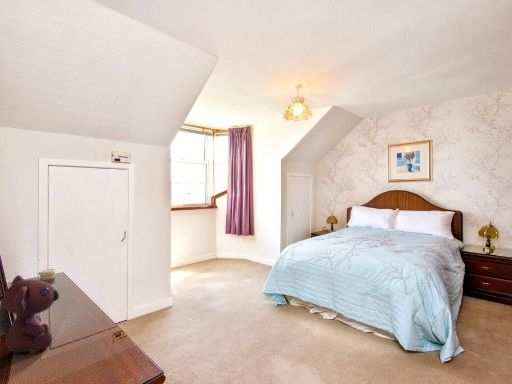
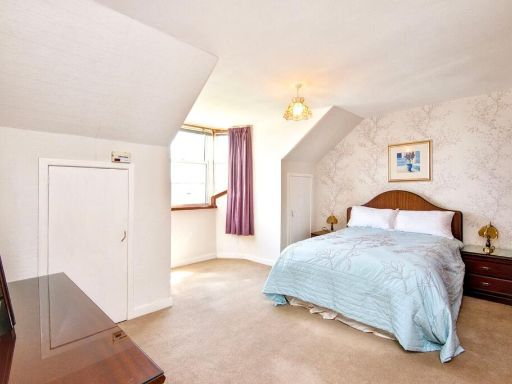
- coffee cup (47, 280)
- teddy bear (32, 312)
